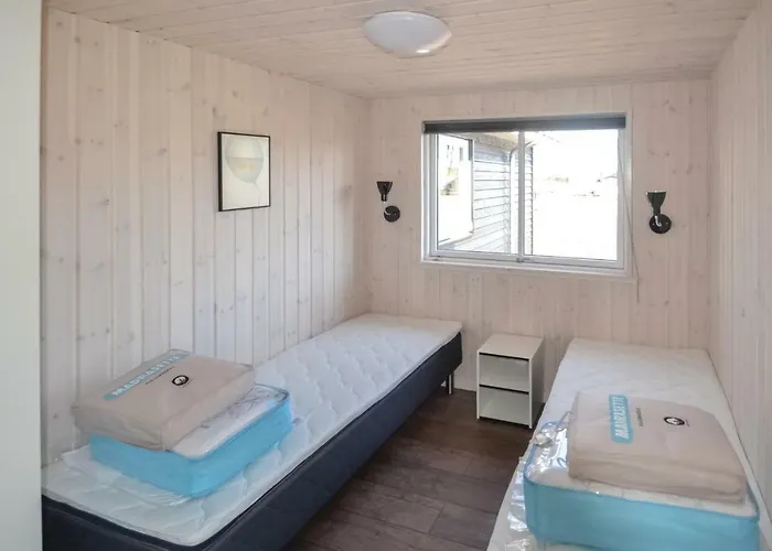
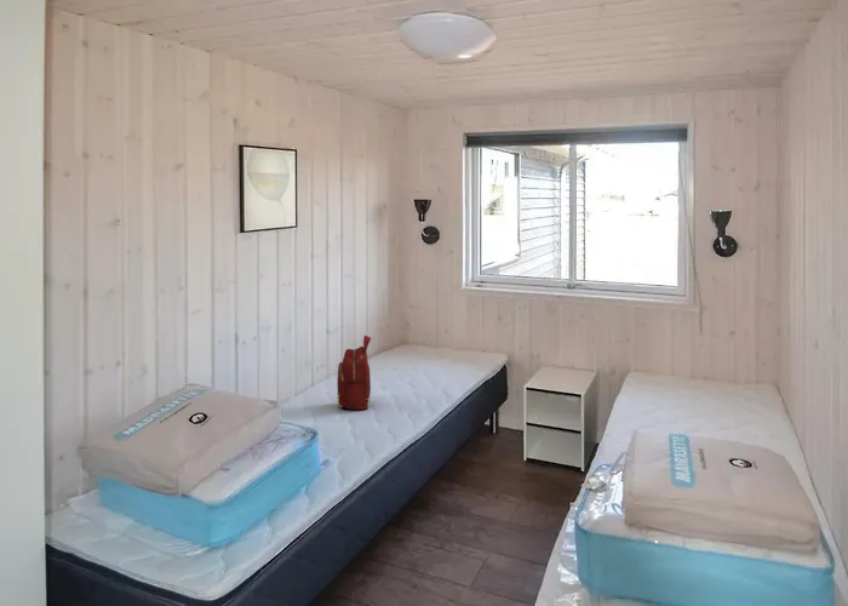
+ backpack (354, 370)
